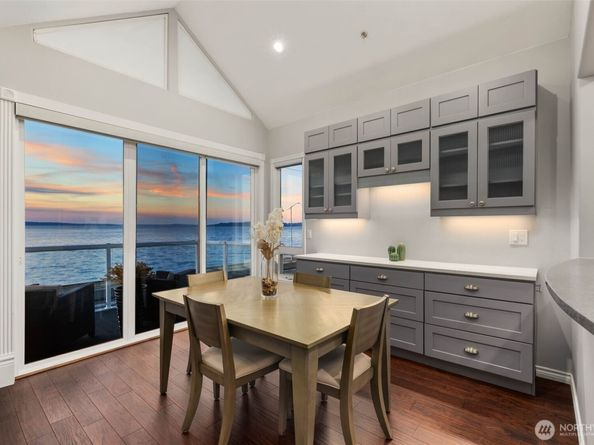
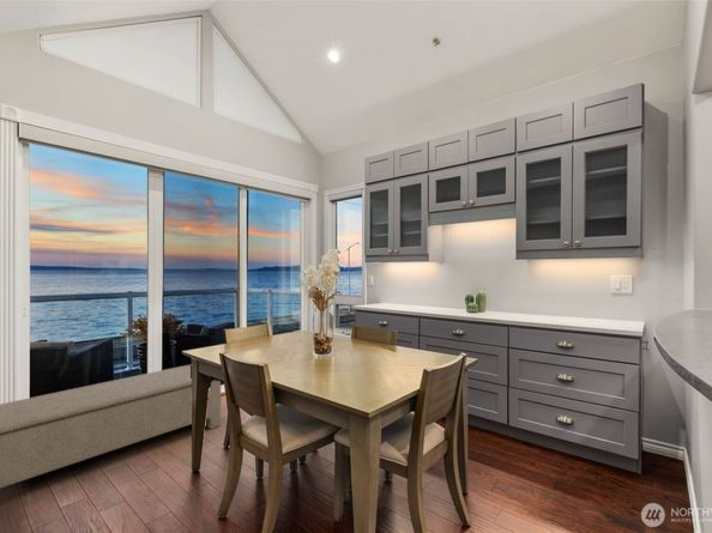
+ bench (110, 419)
